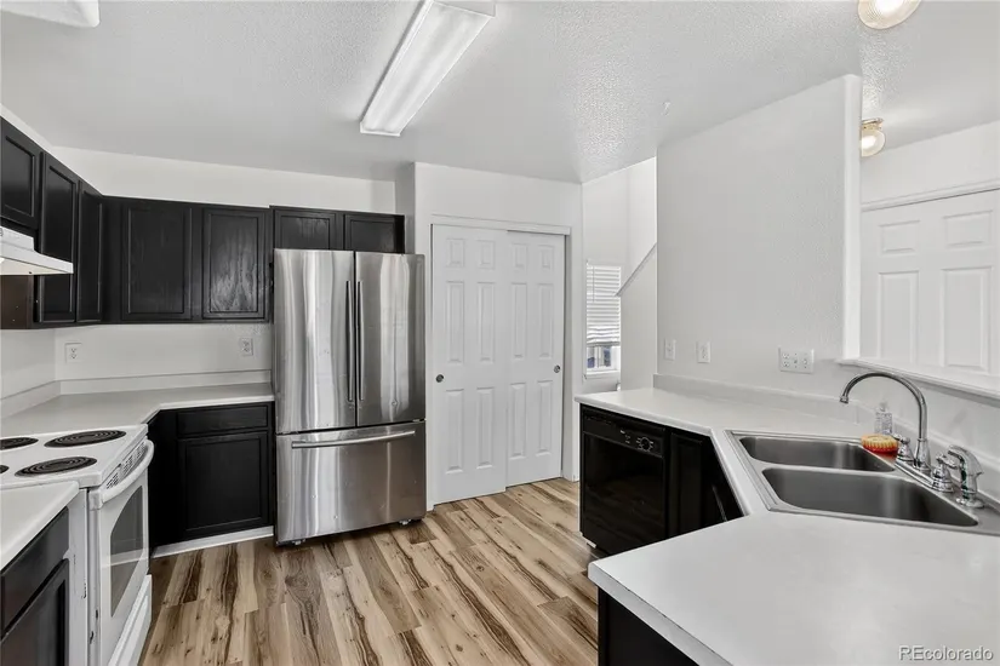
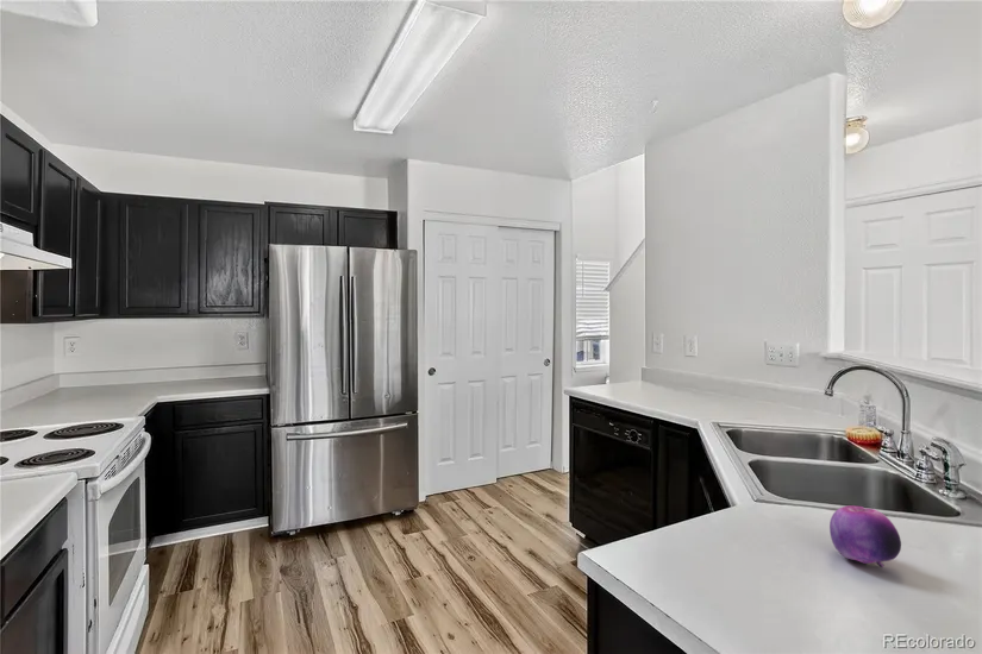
+ fruit (862, 534)
